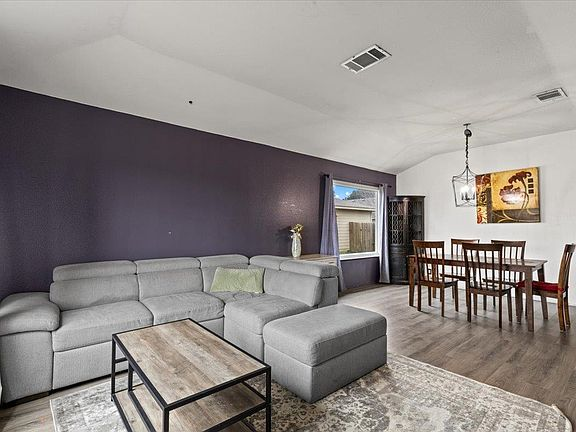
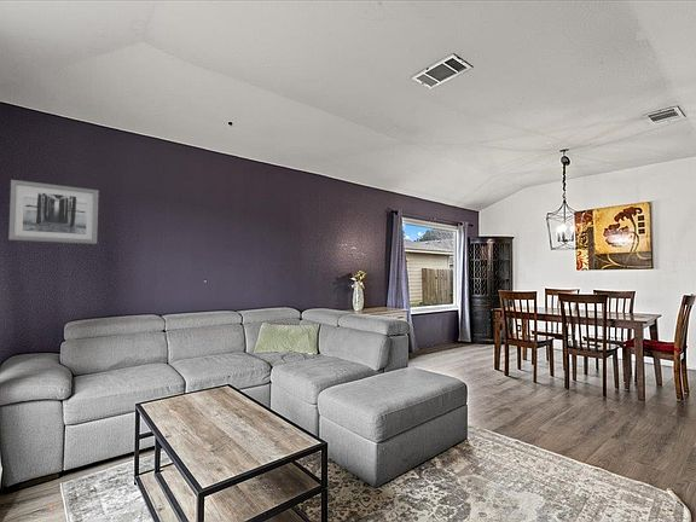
+ wall art (56, 213)
